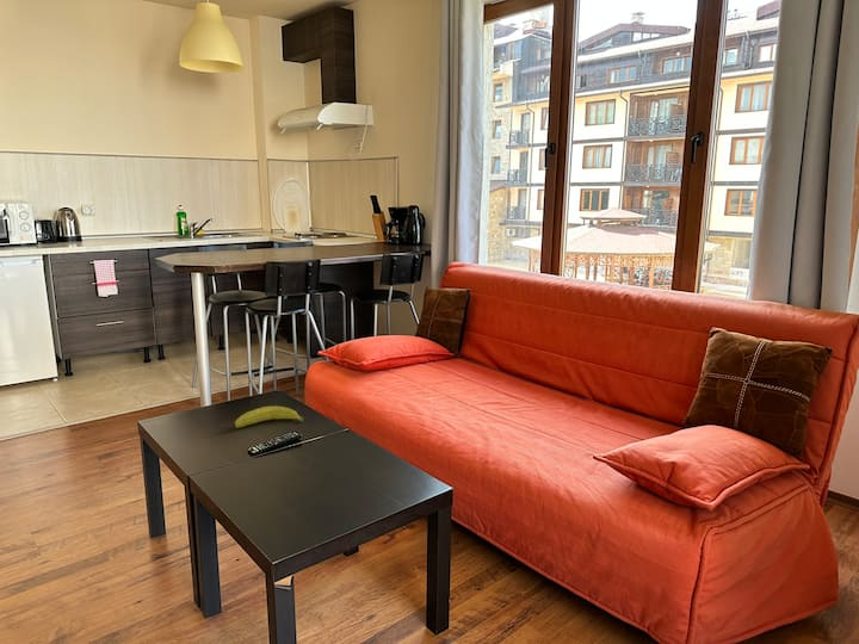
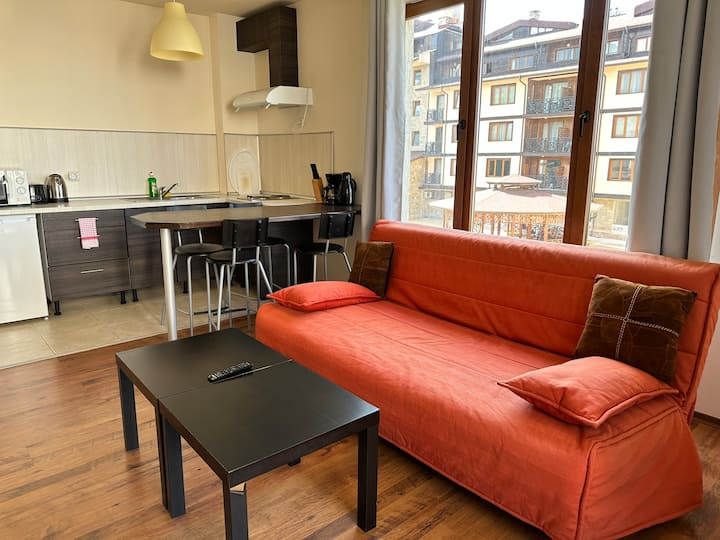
- fruit (267, 417)
